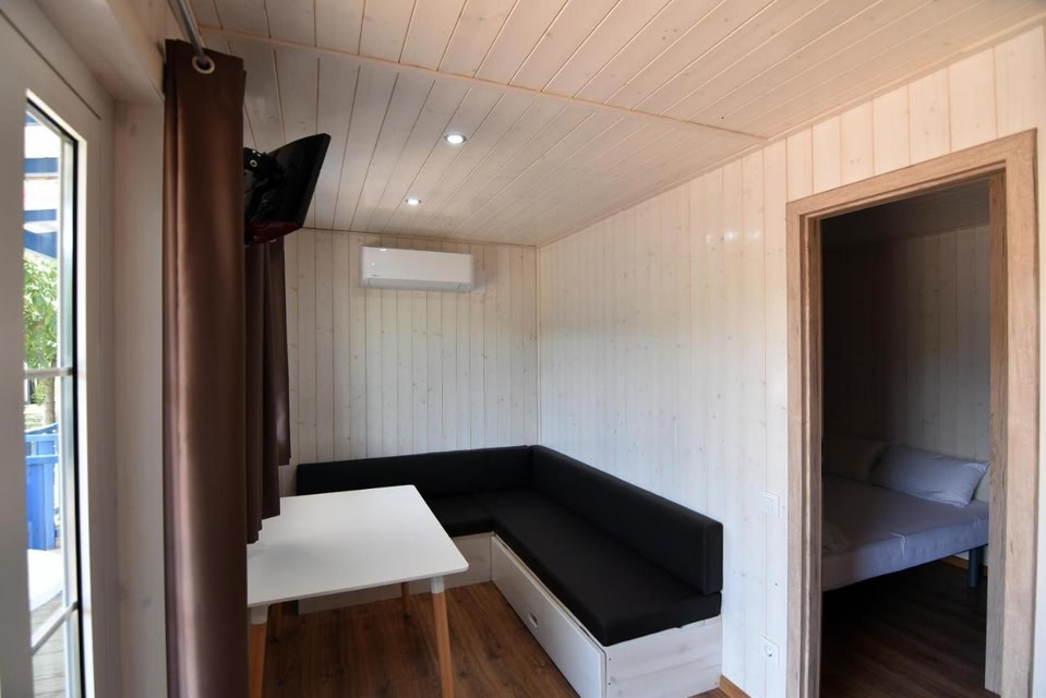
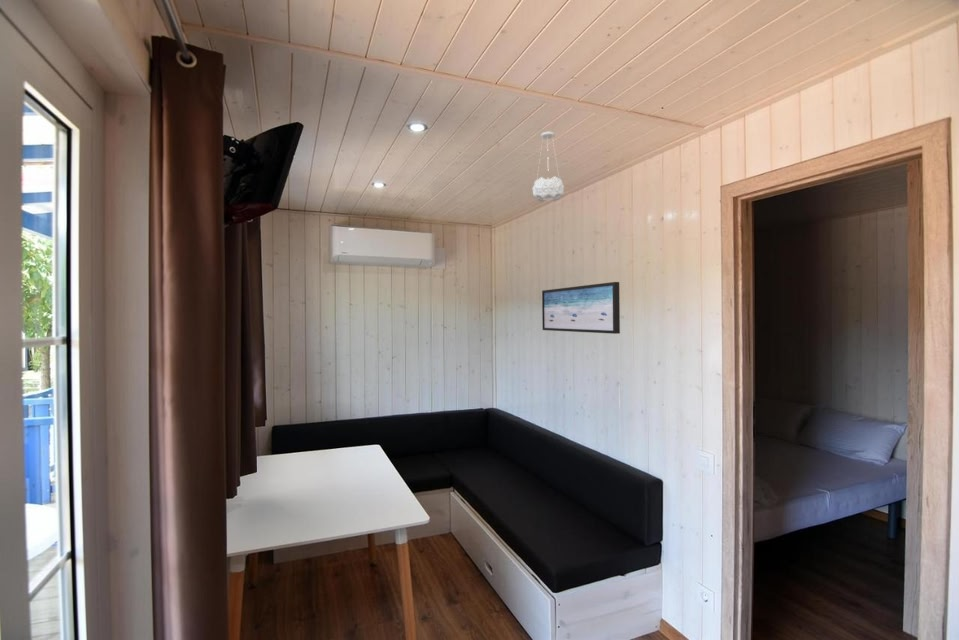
+ wall art (575, 309)
+ pendant light (548, 167)
